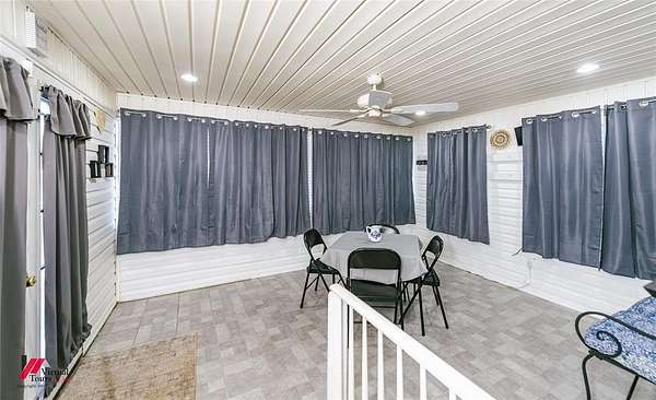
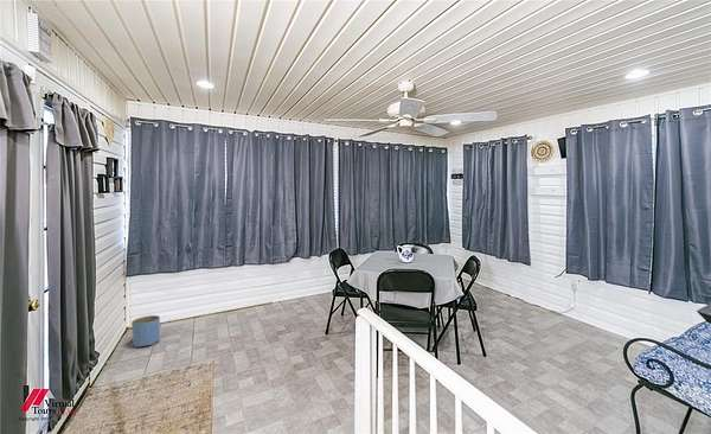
+ planter (146, 331)
